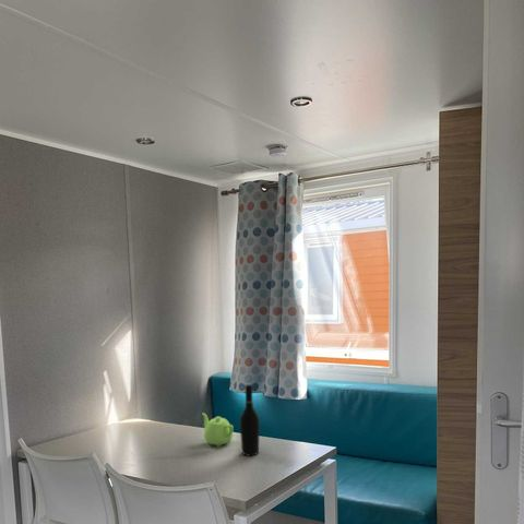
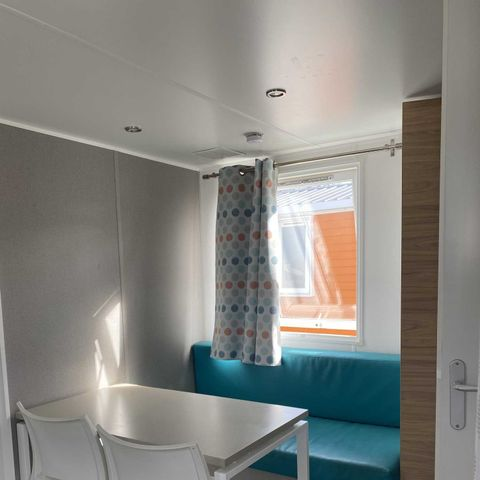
- teapot (217, 429)
- wine bottle (249, 419)
